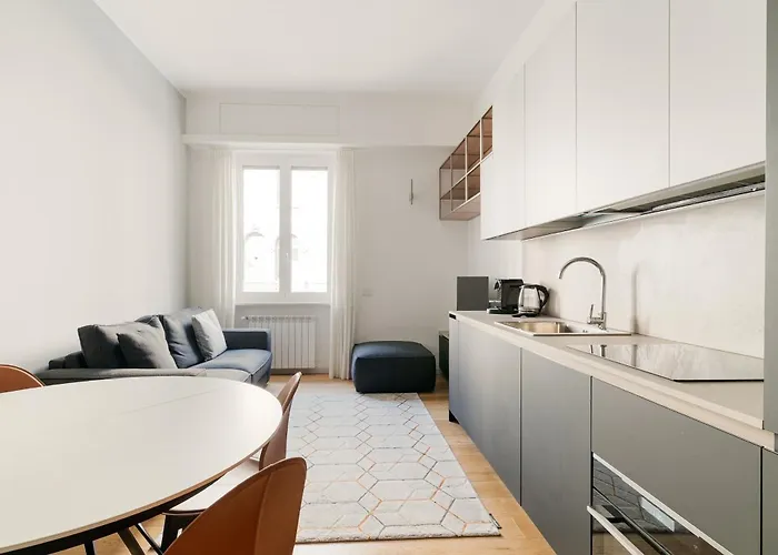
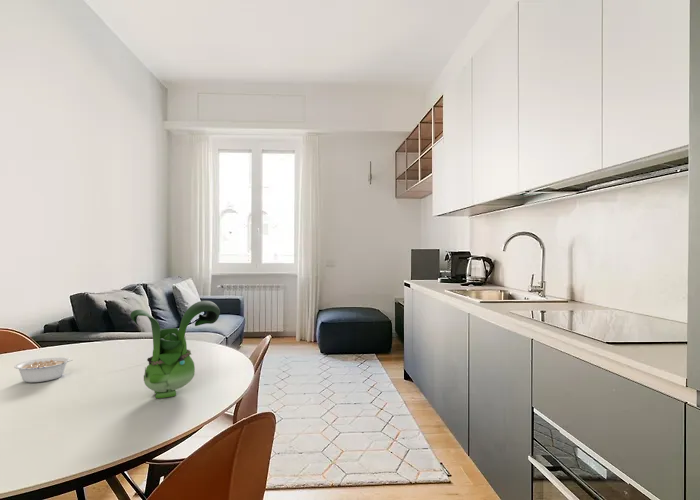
+ toy figurine (176, 347)
+ legume (45, 368)
